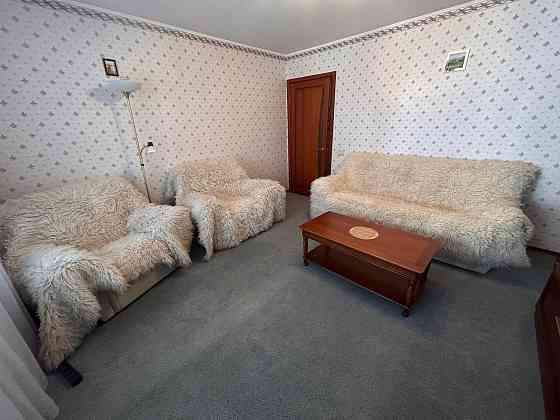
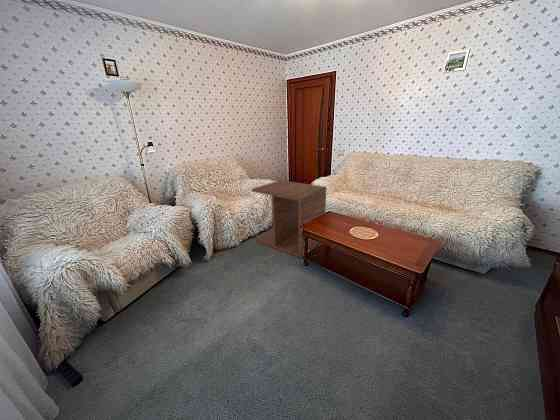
+ side table (289, 215)
